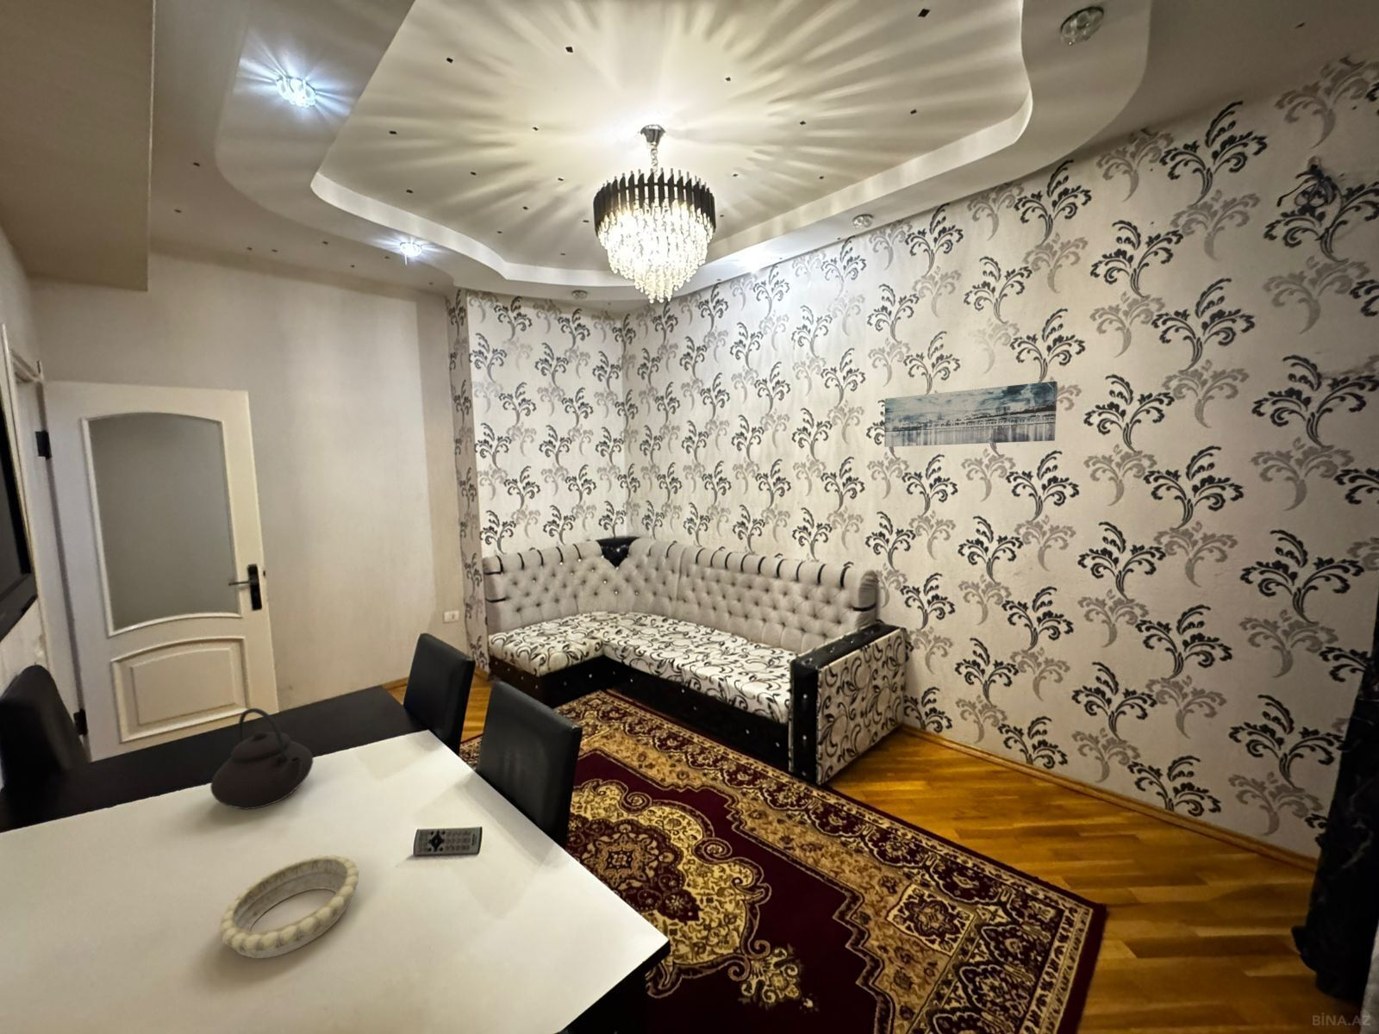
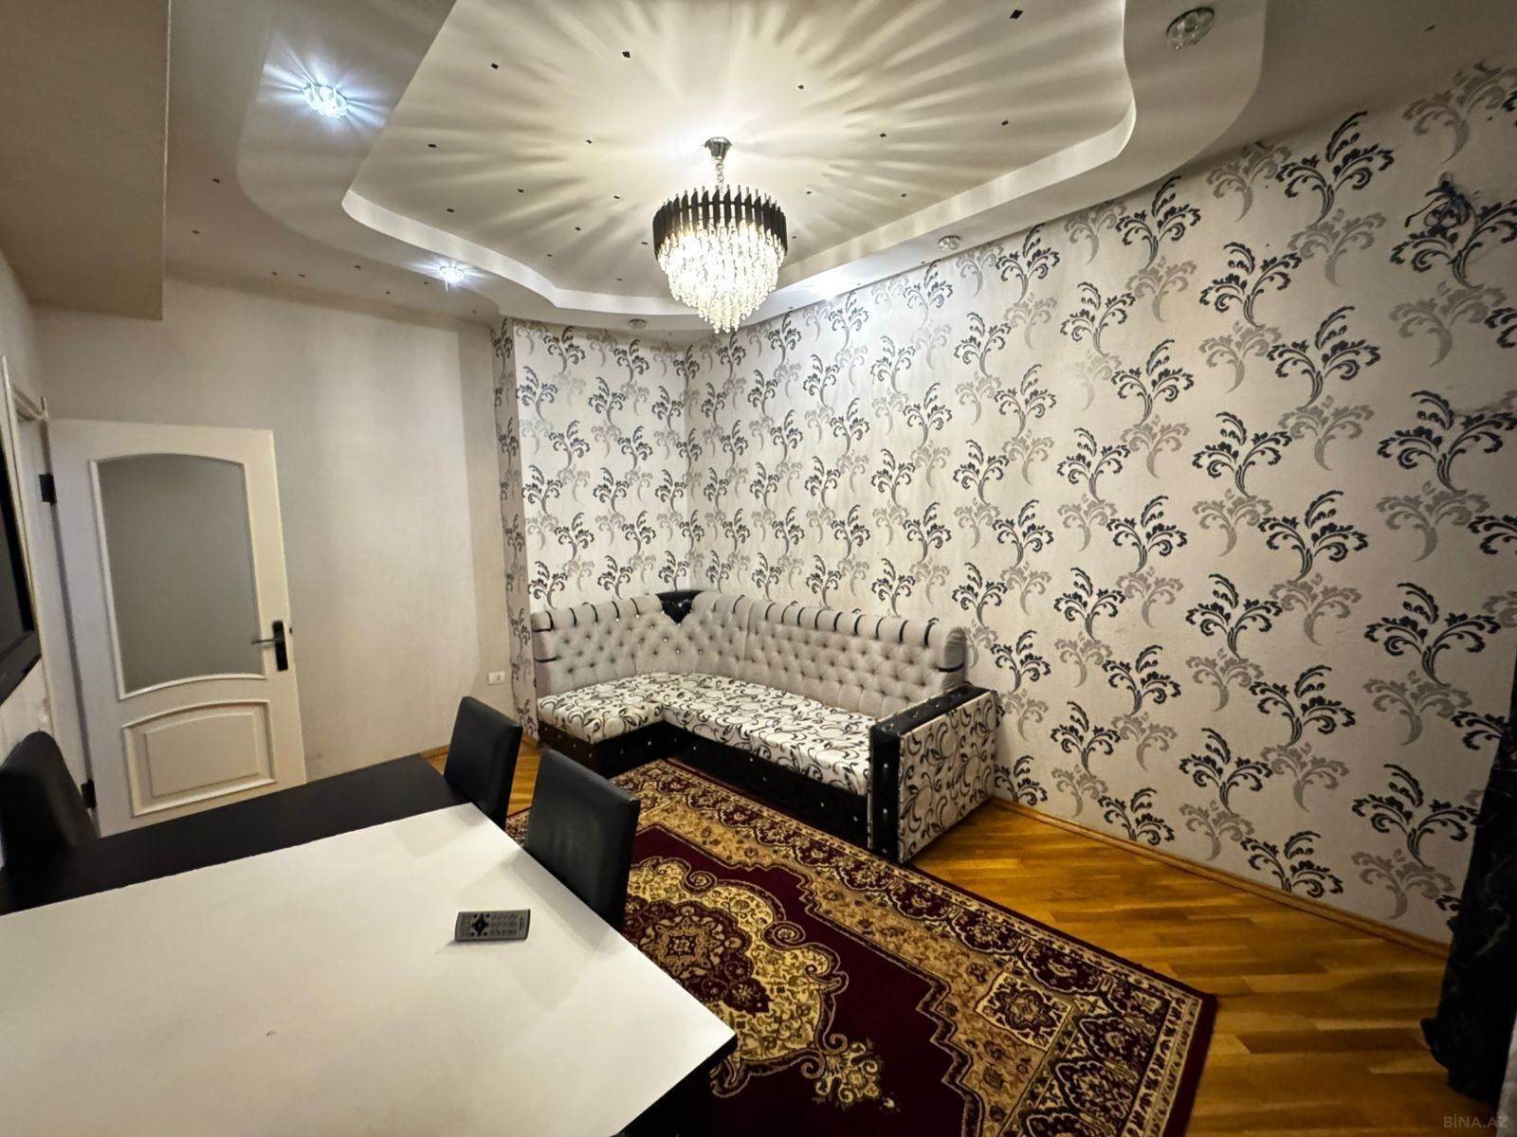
- teapot (267, 753)
- decorative bowl (290, 896)
- wall art (962, 417)
